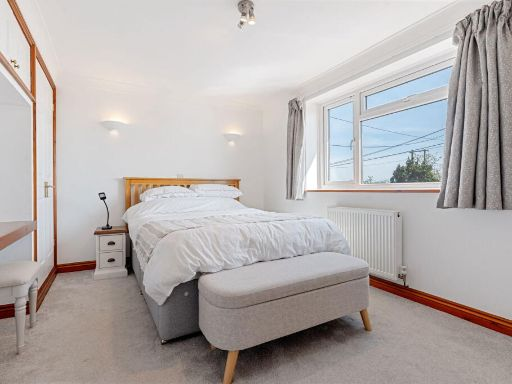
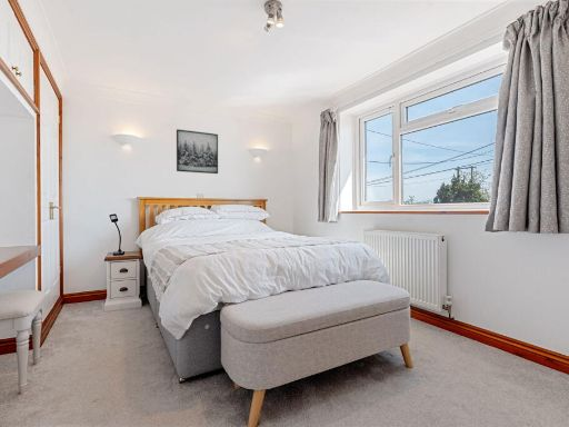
+ wall art (198, 151)
